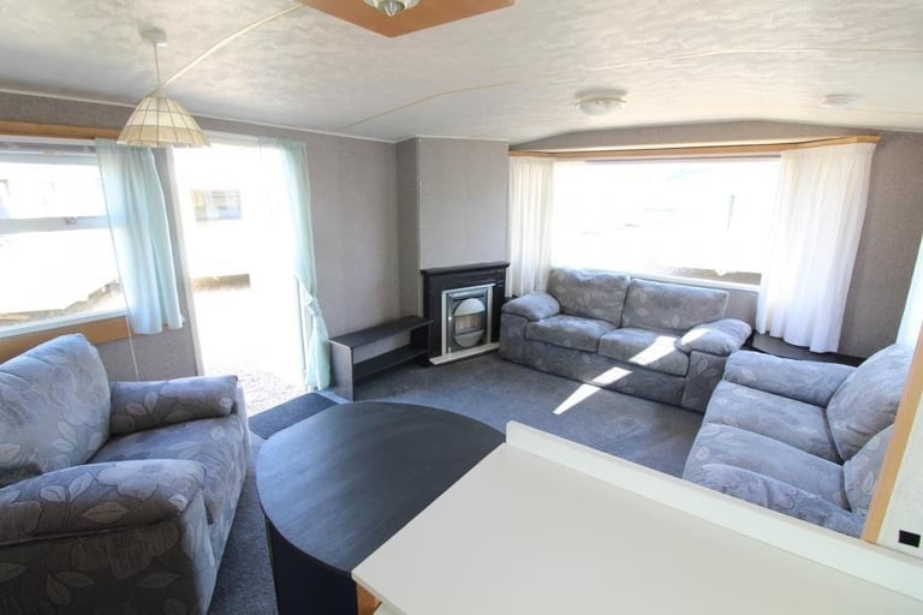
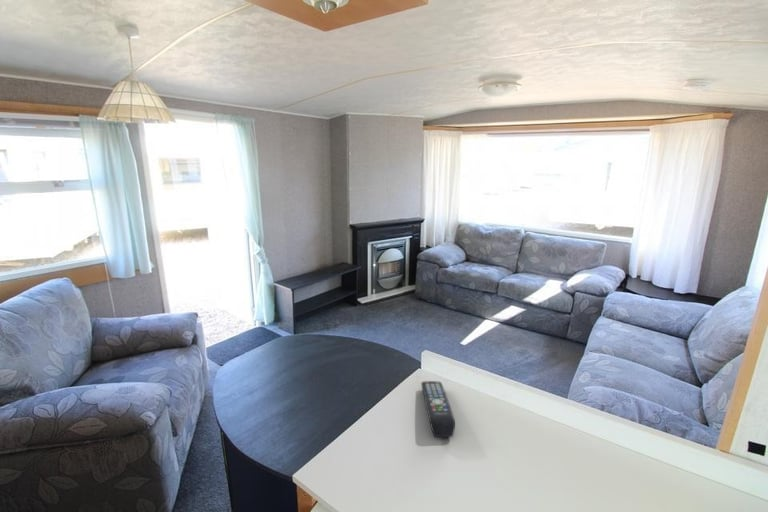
+ remote control (436, 404)
